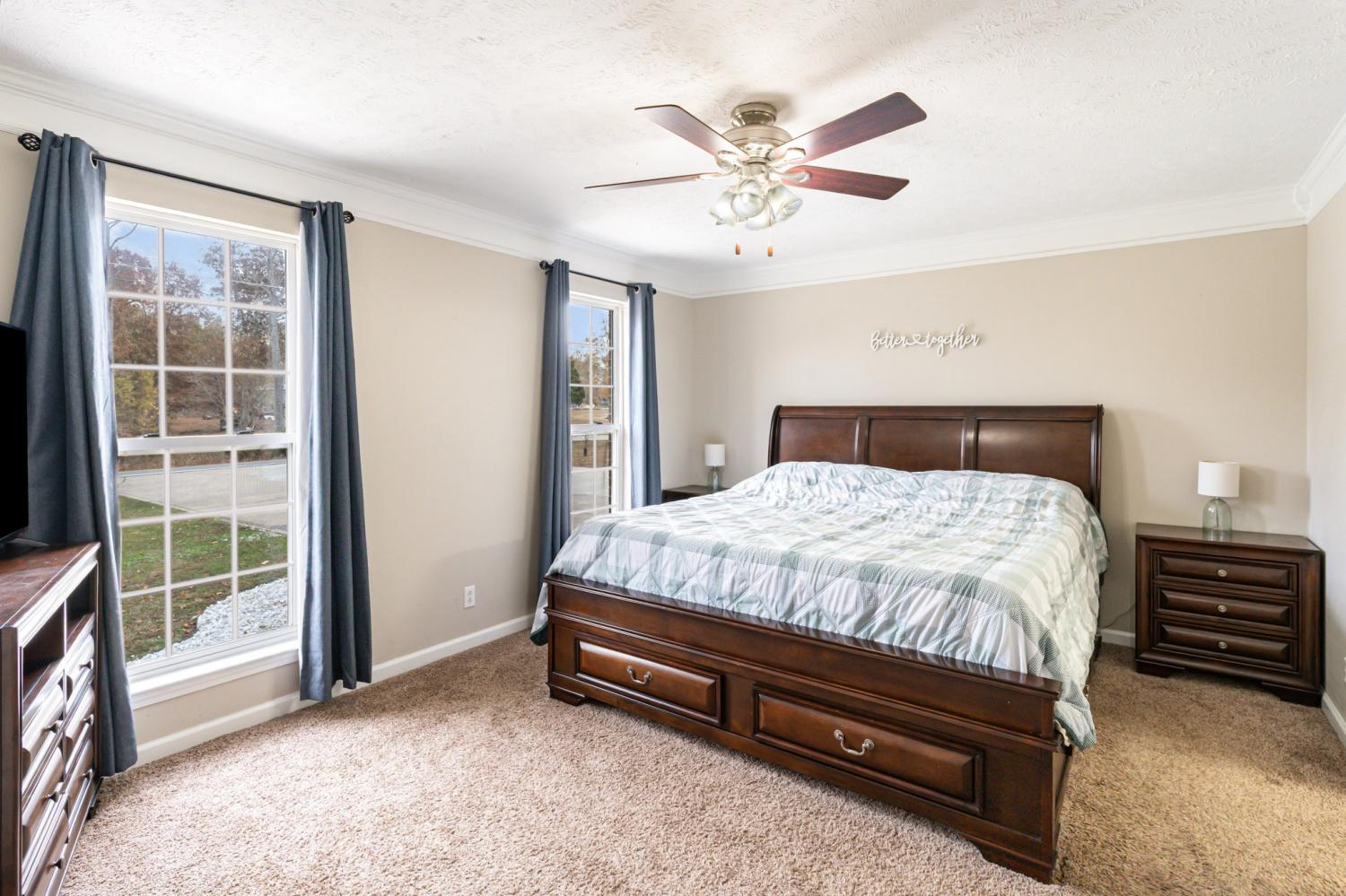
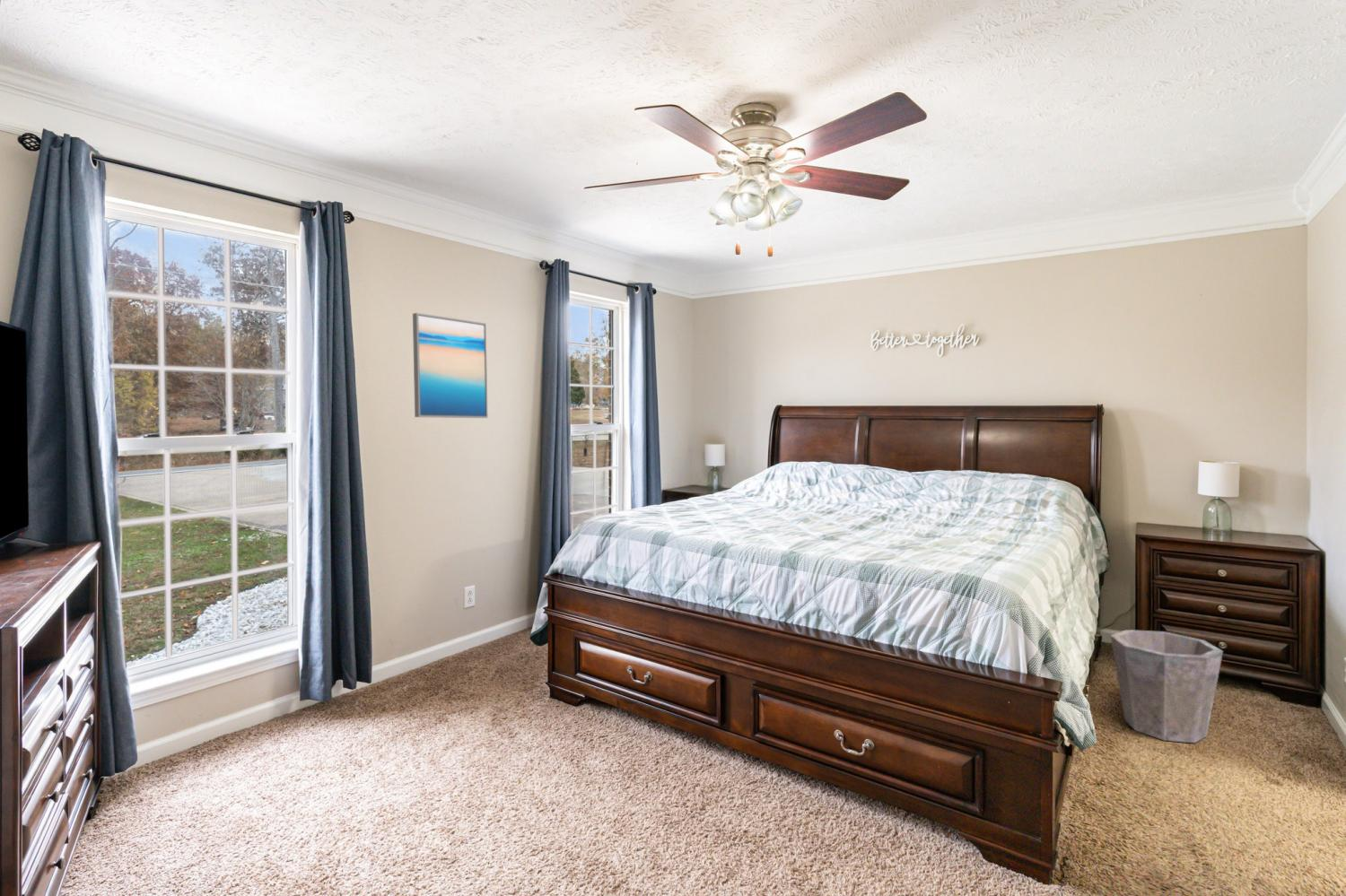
+ wall art (451, 368)
+ waste bin (1164, 685)
